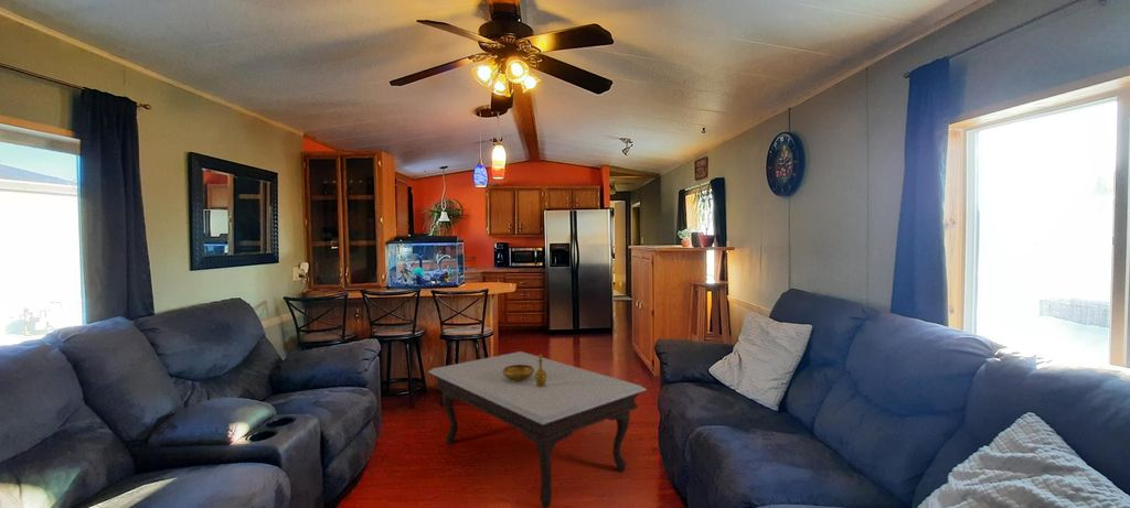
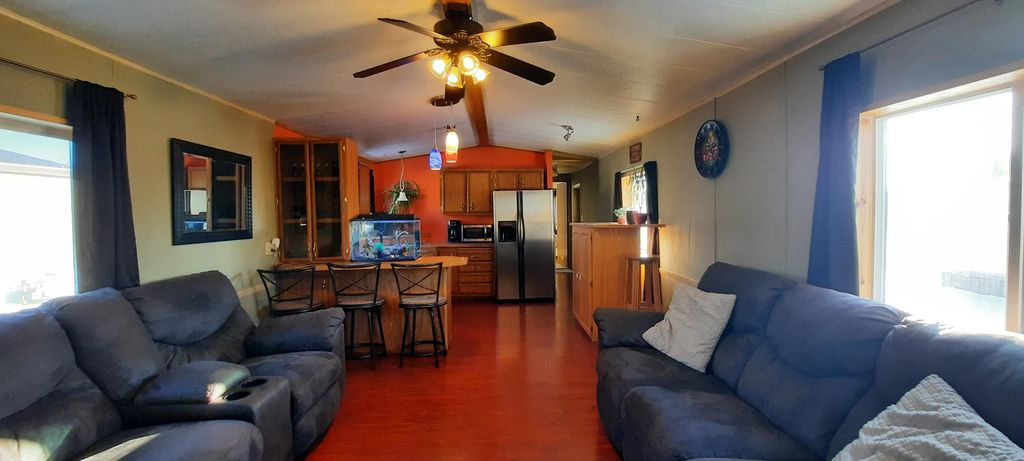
- coffee table (530, 415)
- decorative bowl (525, 365)
